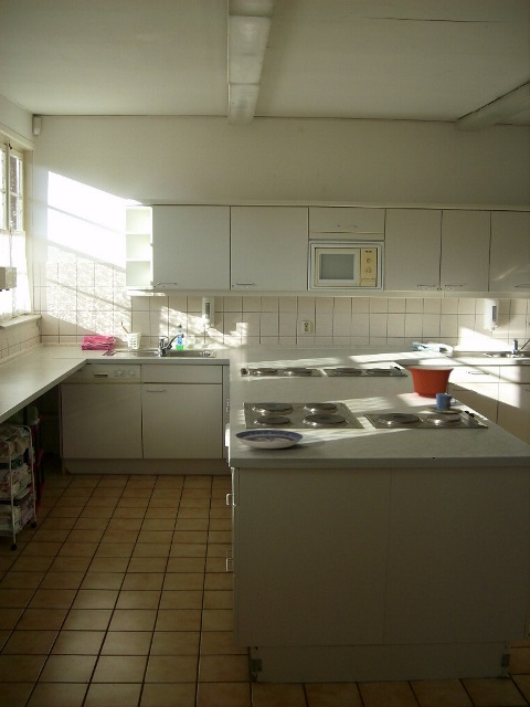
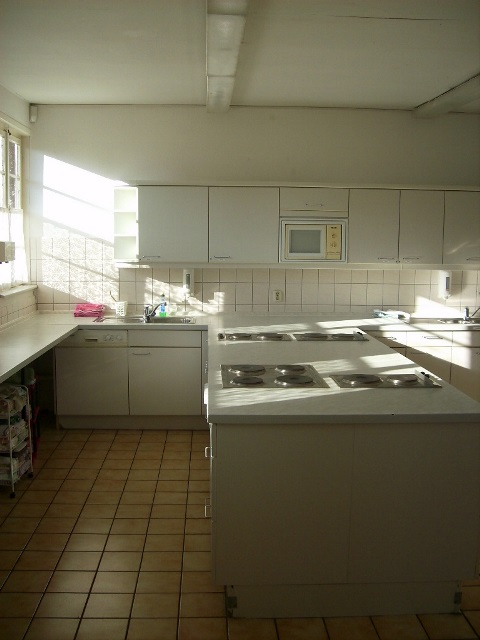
- mixing bowl (430, 381)
- plate (268, 440)
- cup (443, 402)
